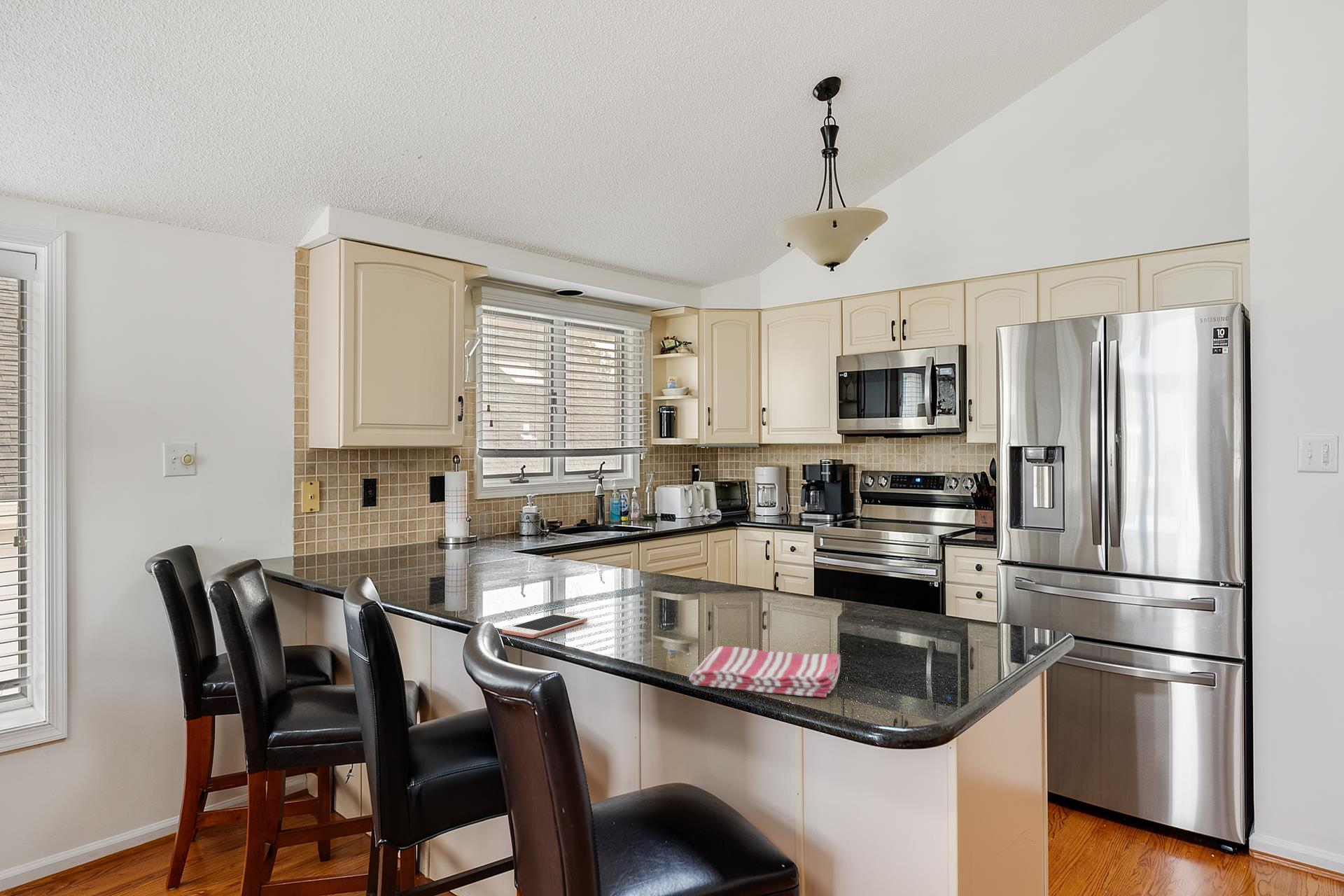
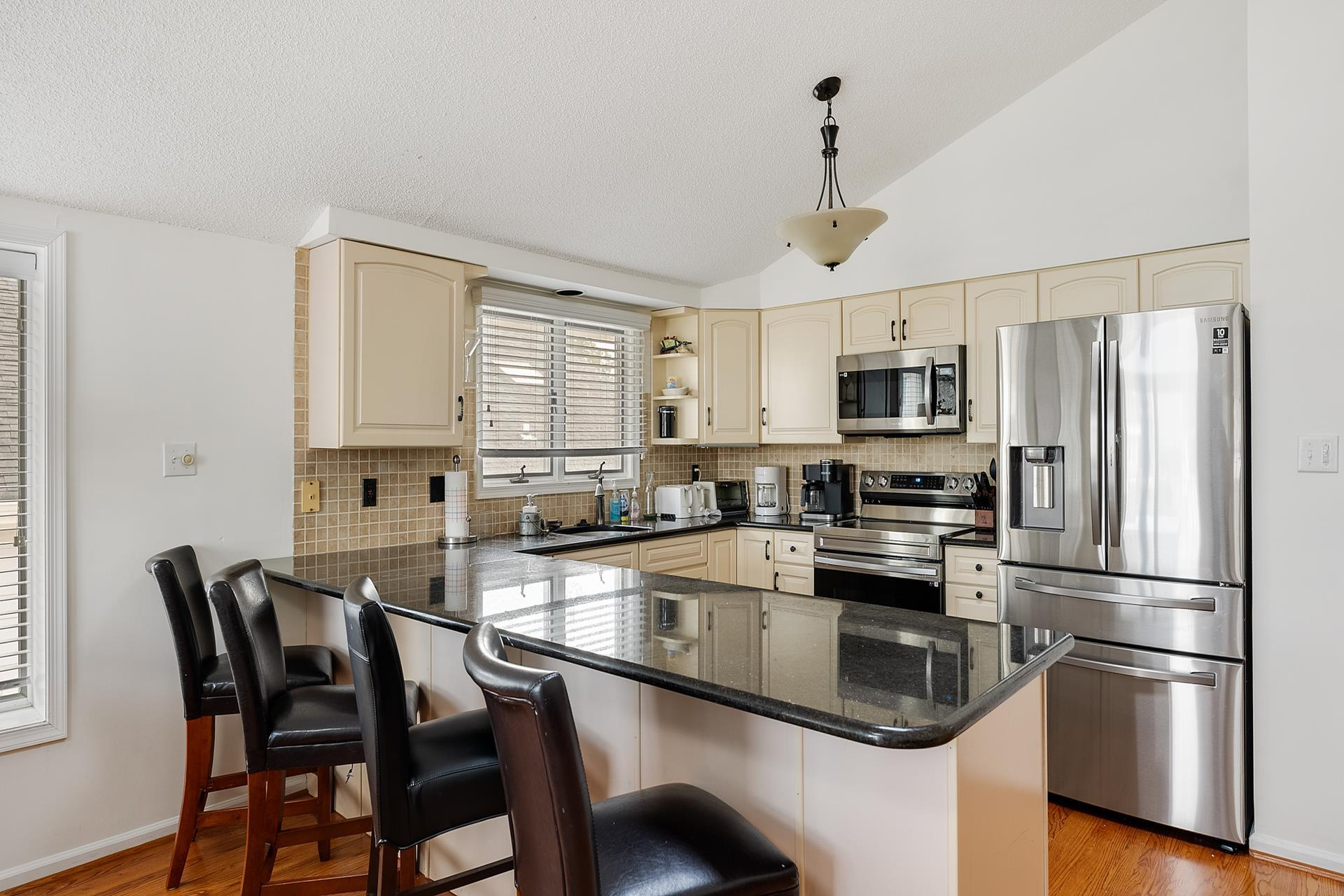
- dish towel (767, 666)
- cell phone (546, 624)
